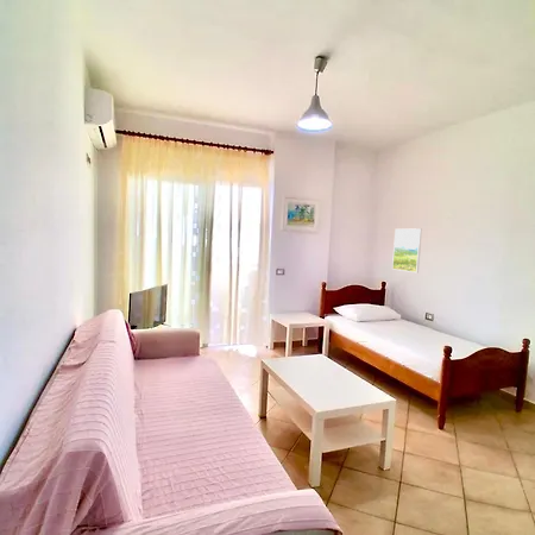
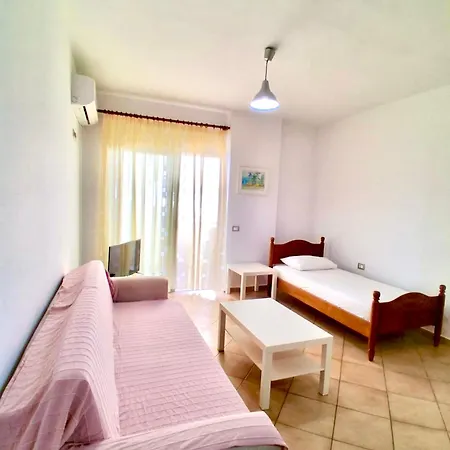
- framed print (405, 250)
